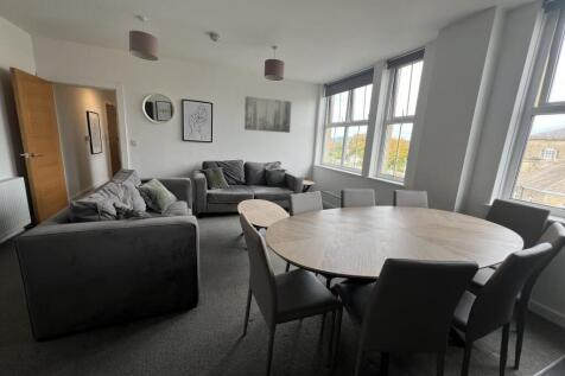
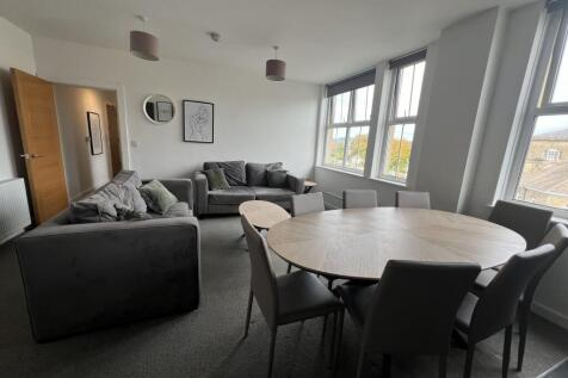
- wall art (268, 115)
